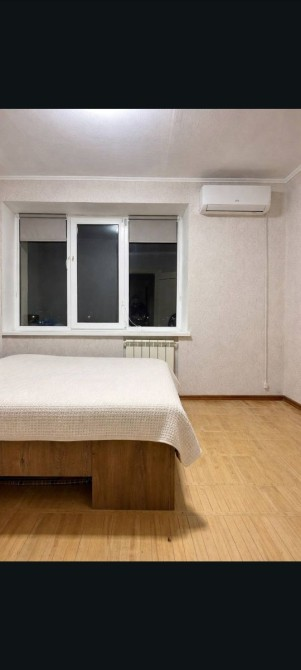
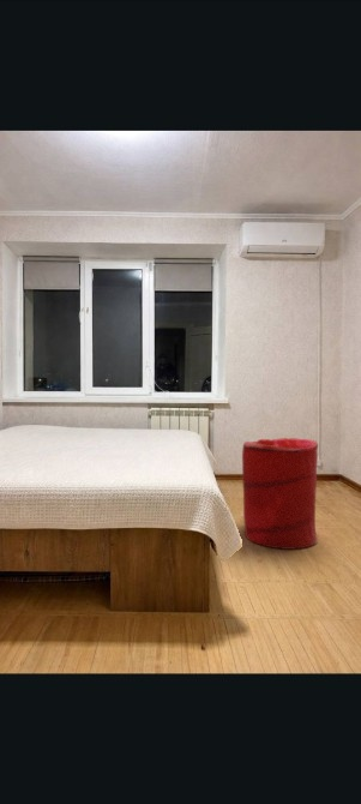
+ laundry hamper (278, 487)
